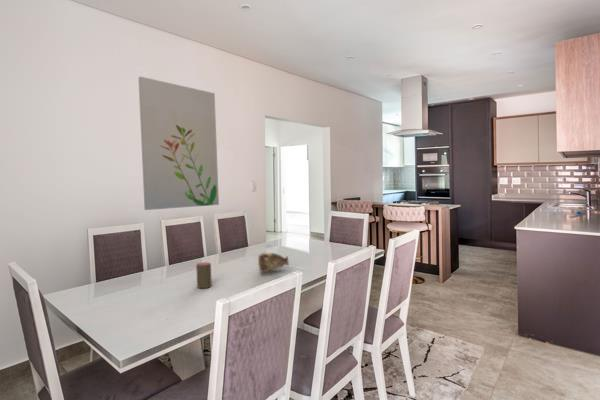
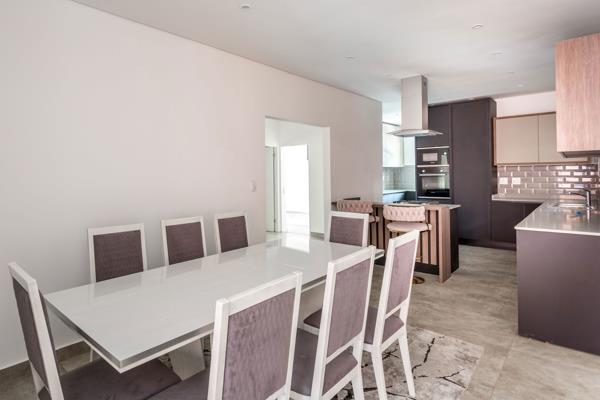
- wall art (182, 146)
- decorative vase (267, 261)
- cup (204, 275)
